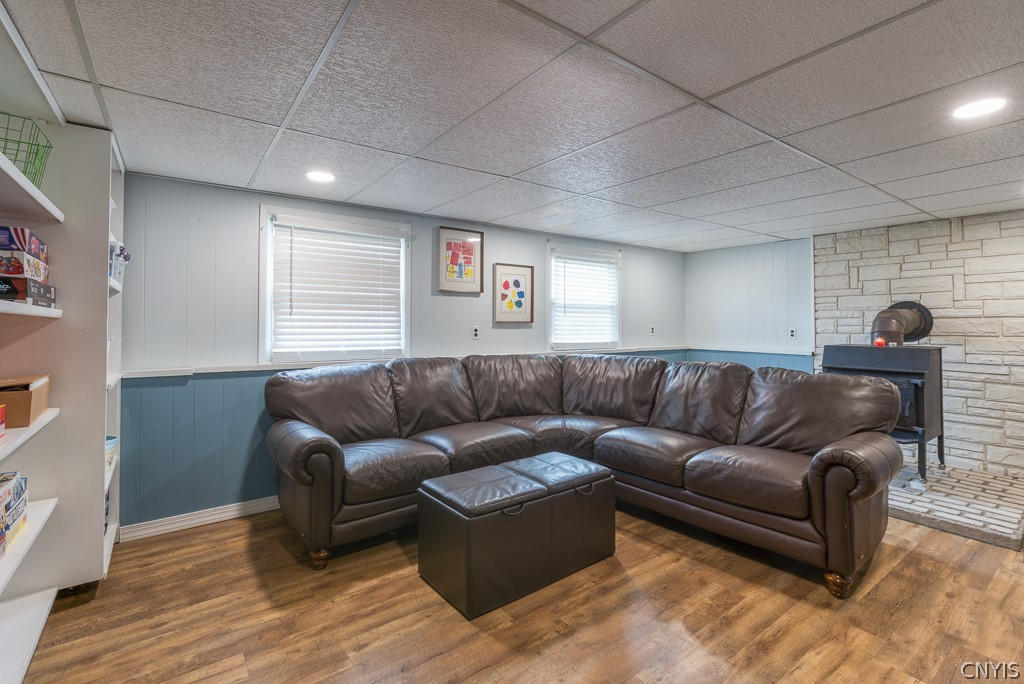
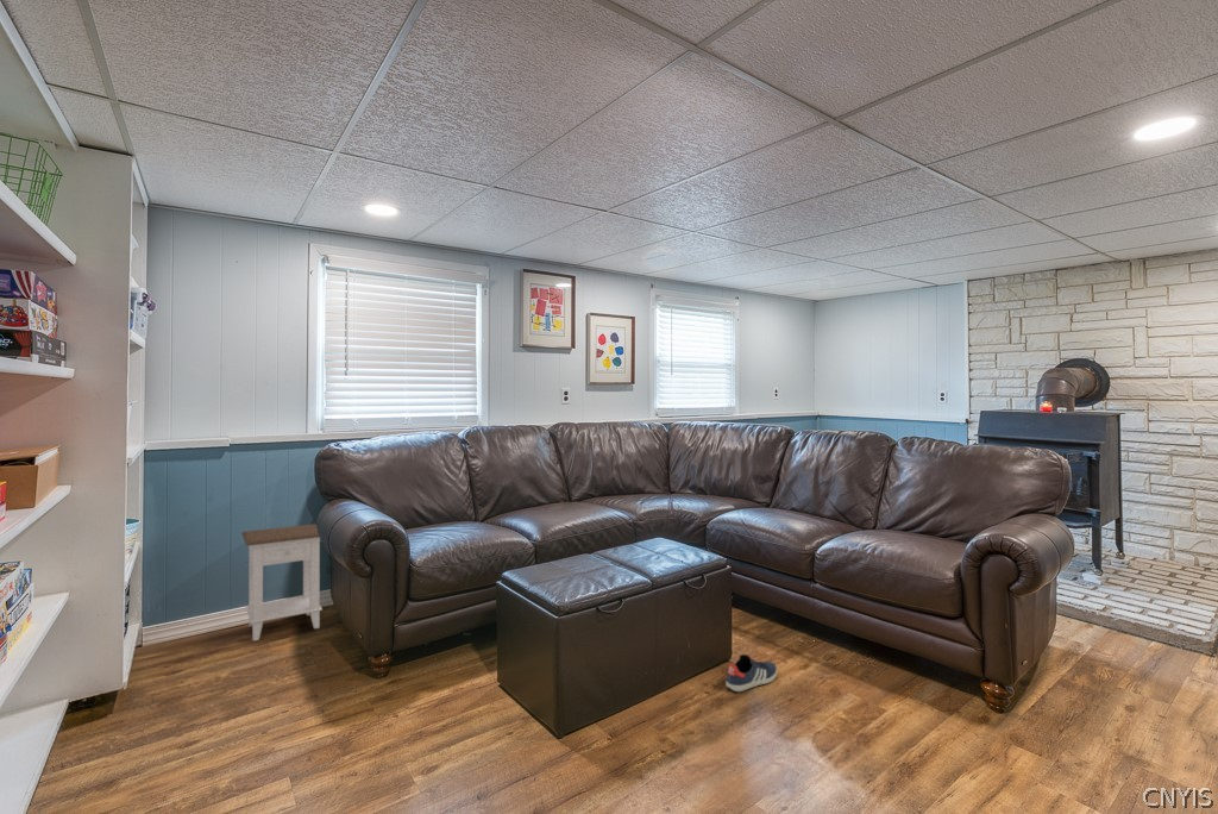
+ sneaker (753, 666)
+ nightstand (278, 563)
